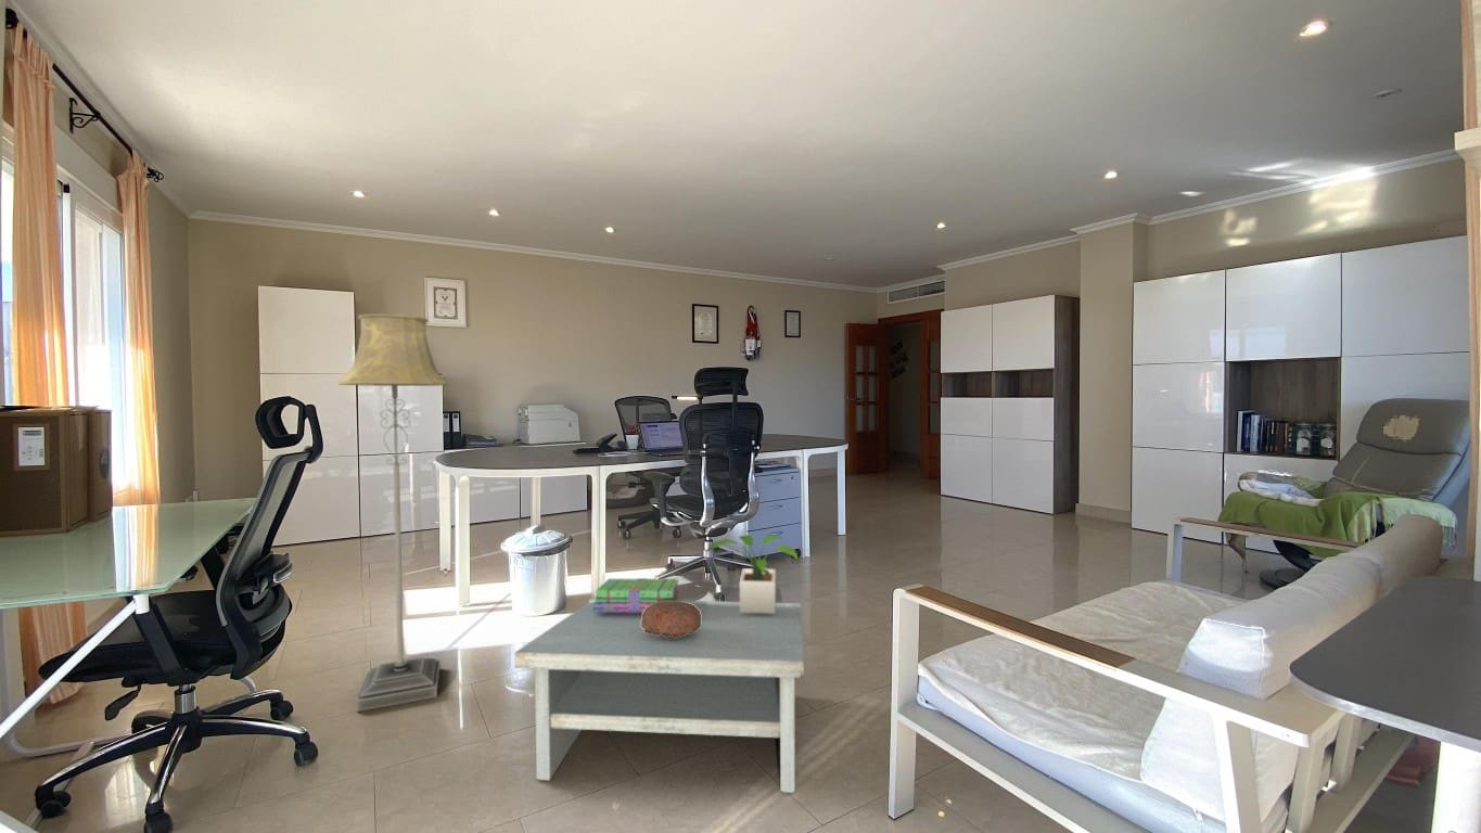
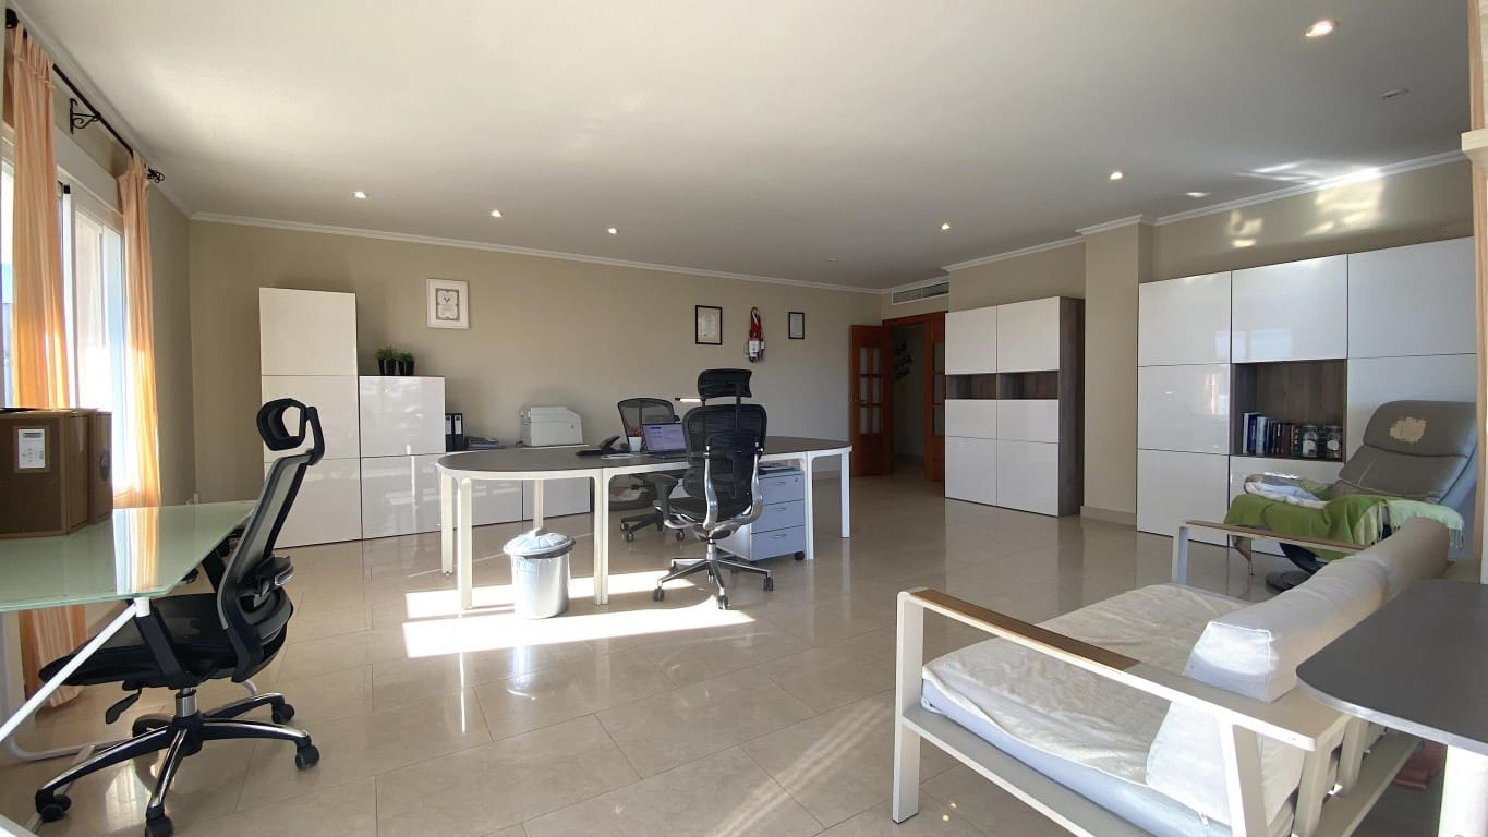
- potted plant (753, 565)
- floor lamp (397, 504)
- stack of books (638, 588)
- coffee table (679, 676)
- decorative bowl (671, 618)
